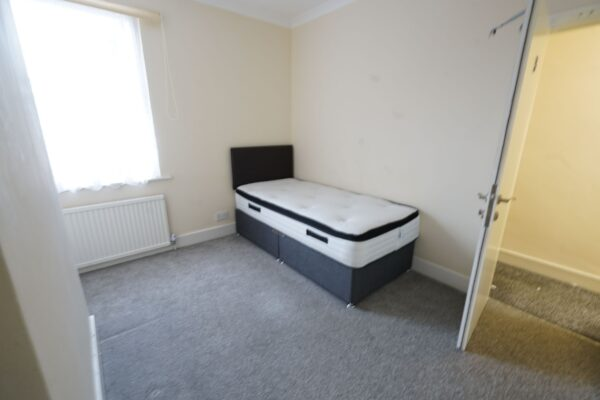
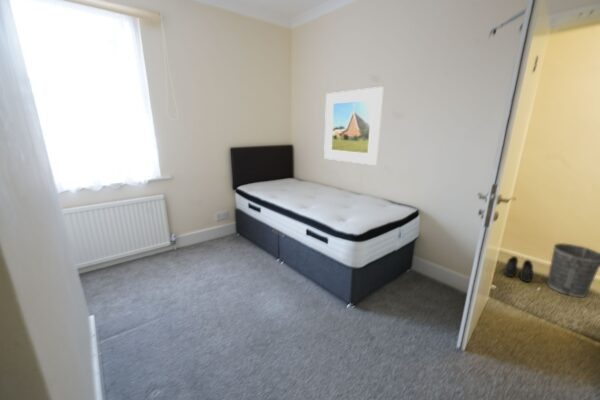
+ wastebasket (571, 270)
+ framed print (350, 127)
+ boots (522, 266)
